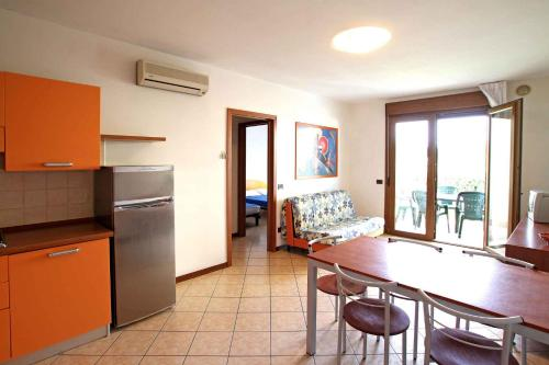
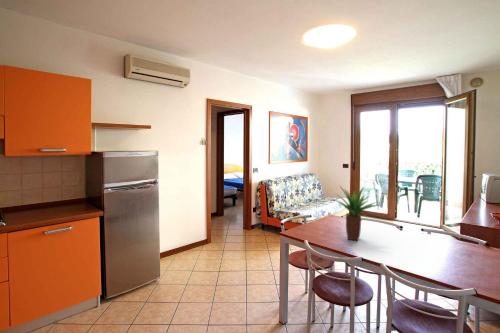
+ potted plant (356, 212)
